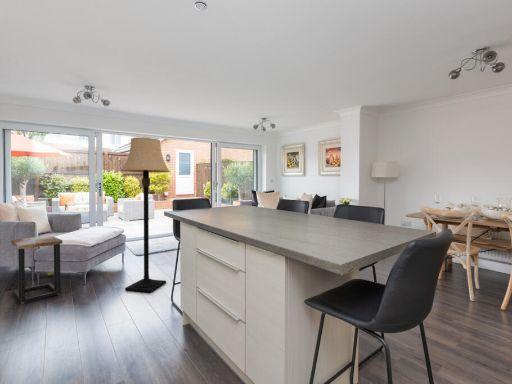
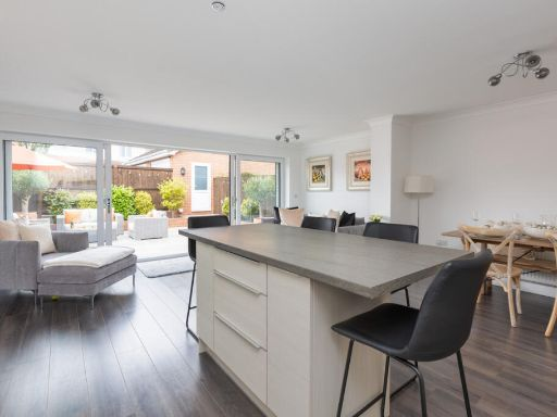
- lamp (146, 213)
- side table (24, 267)
